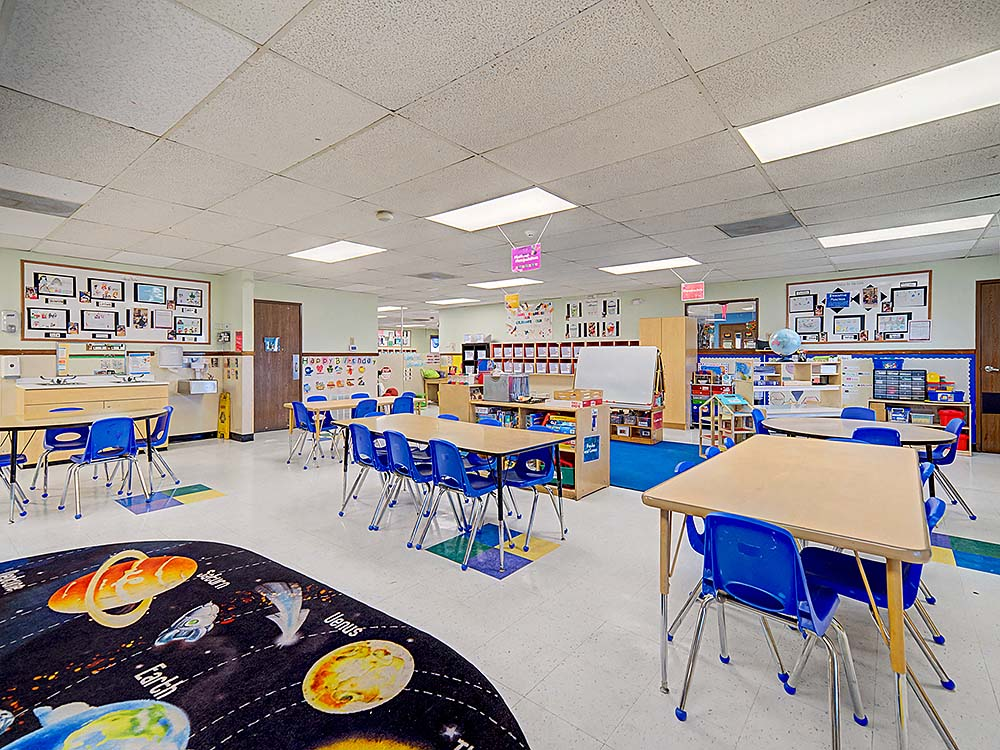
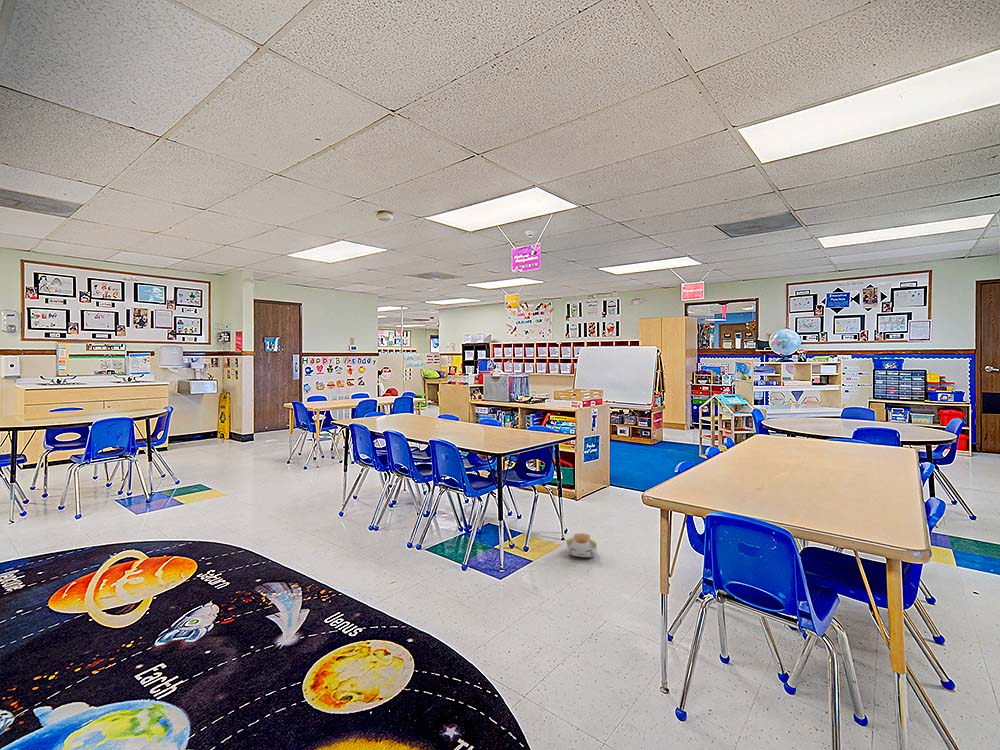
+ plush toy (582, 543)
